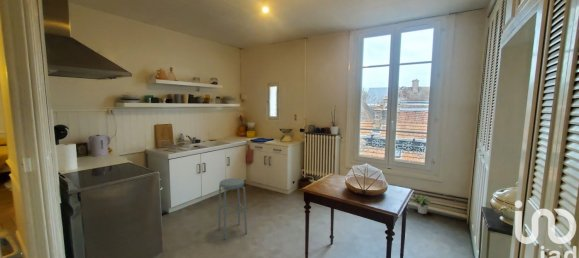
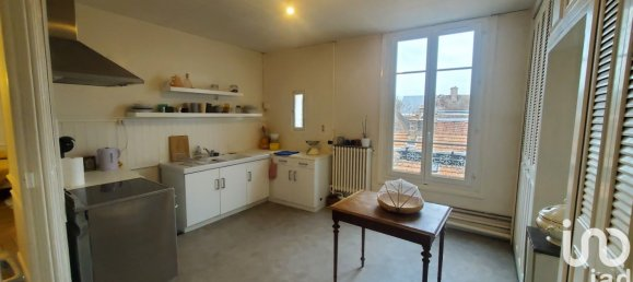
- potted plant (420, 203)
- stool (230, 205)
